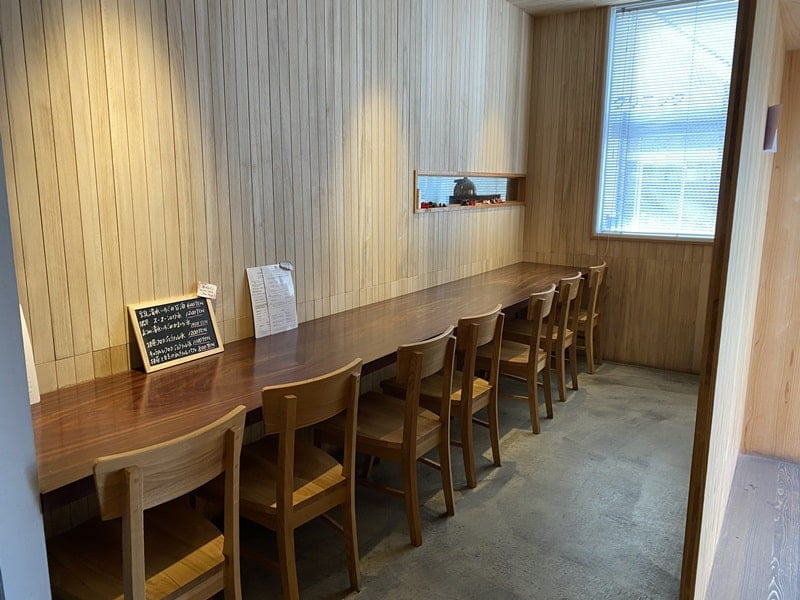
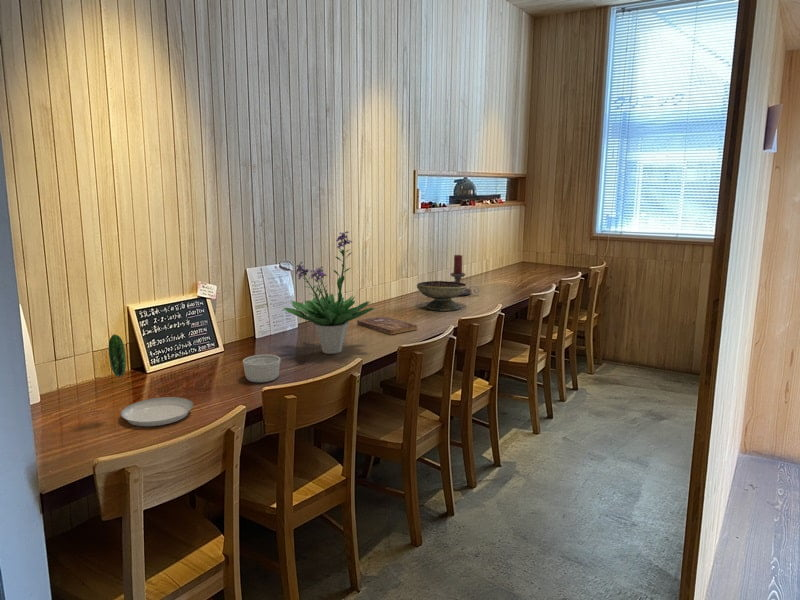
+ potted plant (331, 293)
+ plate (160, 397)
+ decorative bowl (441, 294)
+ bible (387, 325)
+ candle holder (461, 274)
+ ramekin (262, 368)
